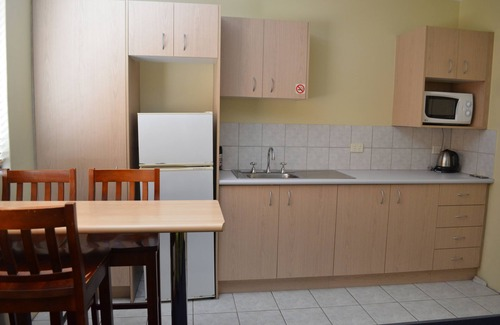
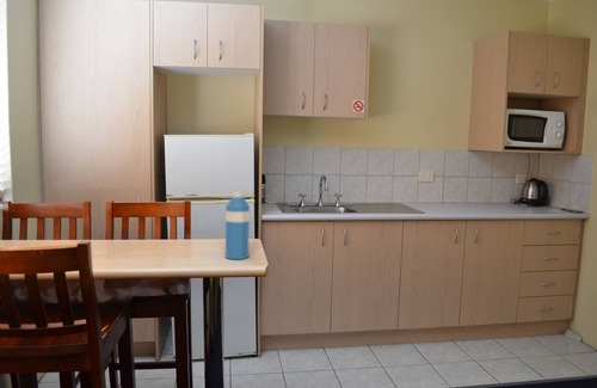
+ water bottle (236, 223)
